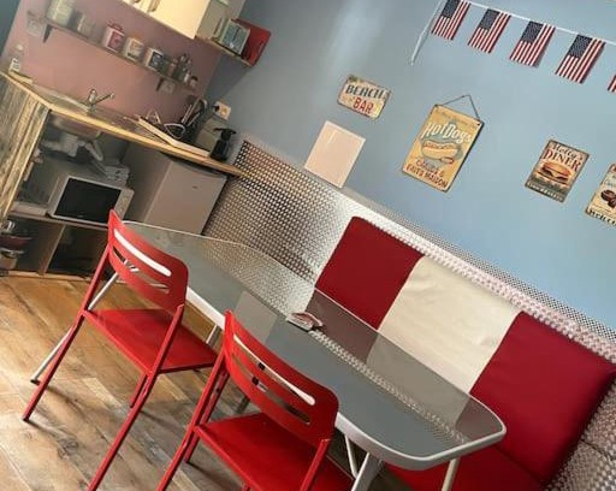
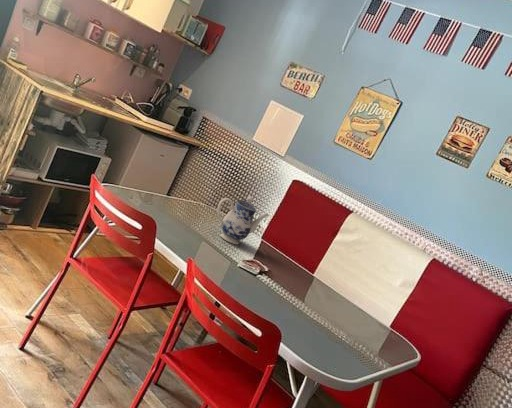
+ teapot (240, 218)
